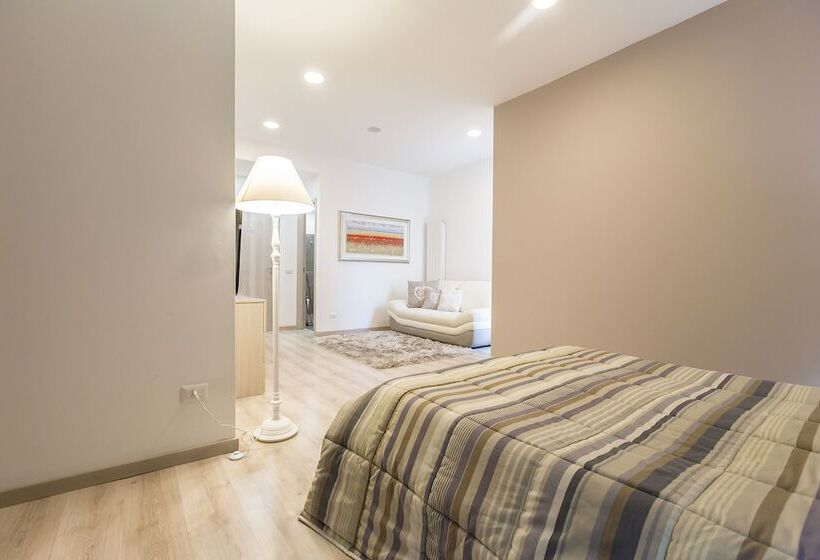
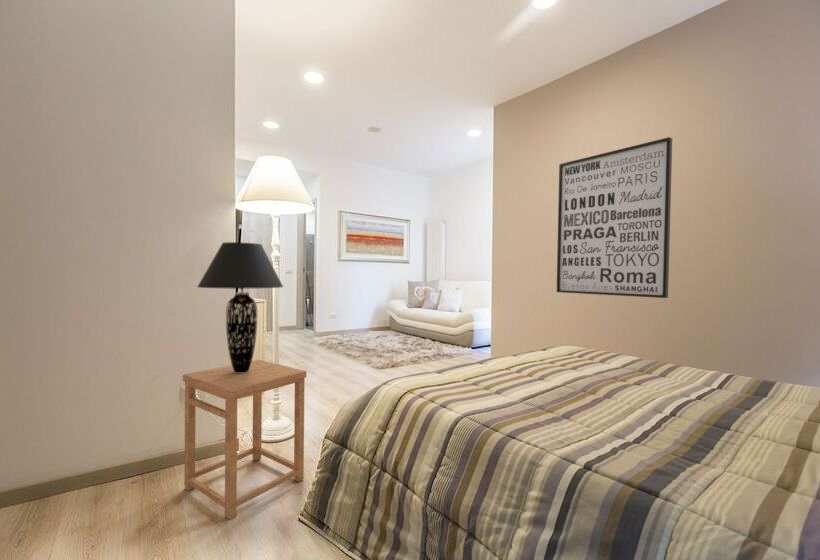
+ table lamp (241, 307)
+ wall art (607, 223)
+ side table (253, 428)
